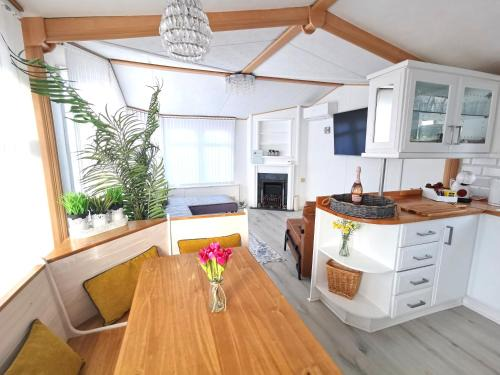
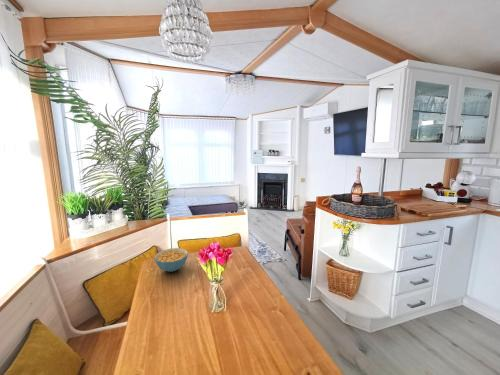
+ cereal bowl (172, 262)
